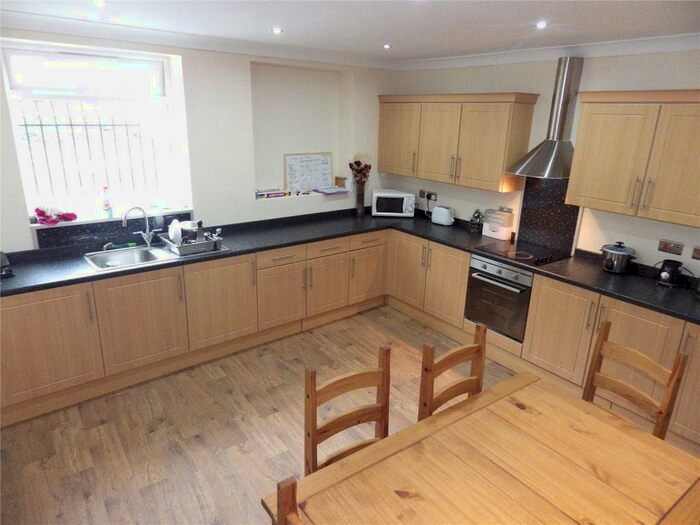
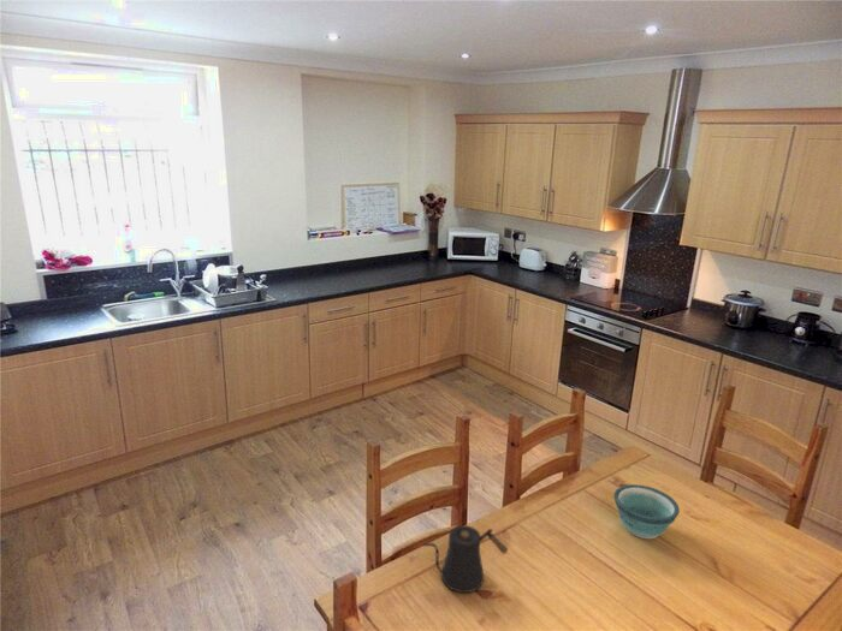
+ kettle (466, 555)
+ bowl (644, 514)
